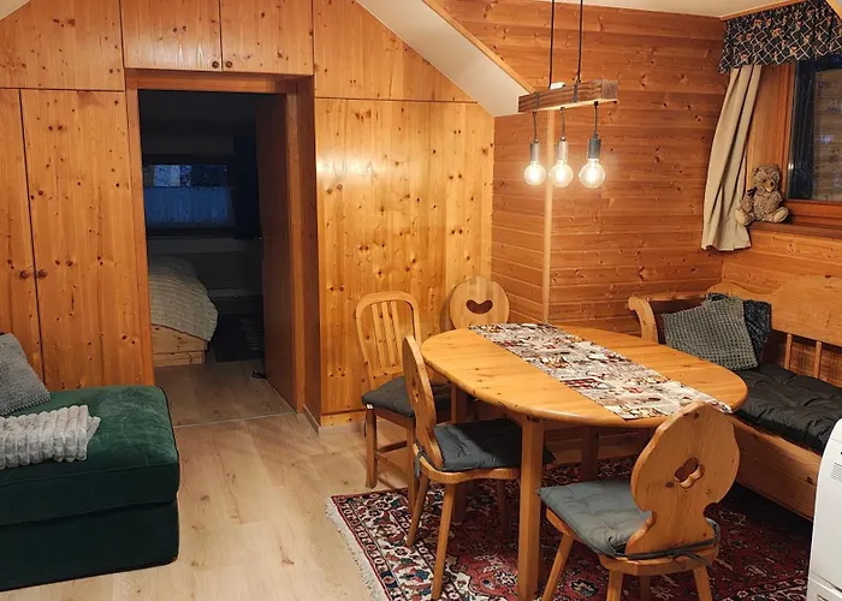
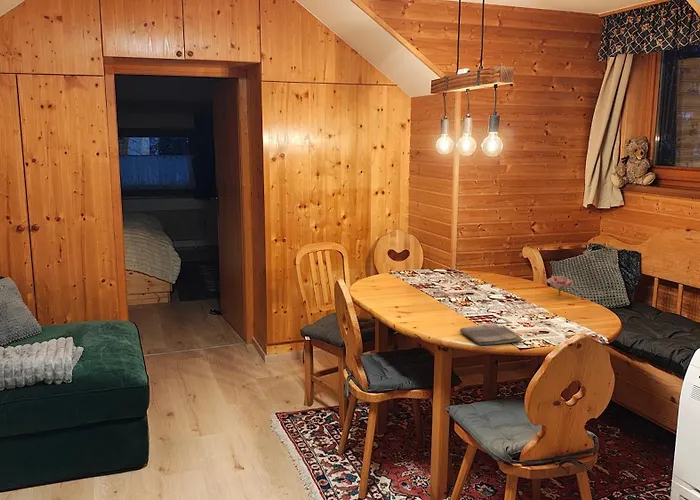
+ dish towel (490, 333)
+ flower (560, 285)
